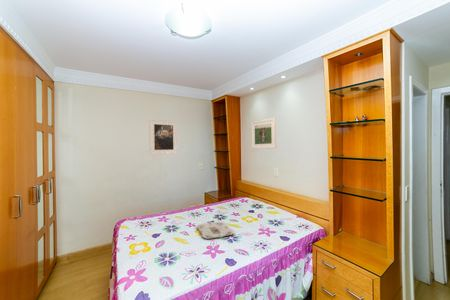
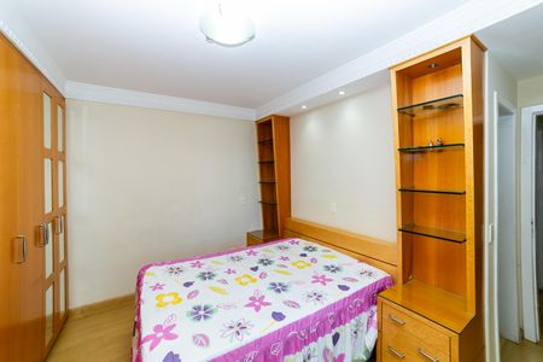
- serving tray (214, 229)
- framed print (163, 137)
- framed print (262, 134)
